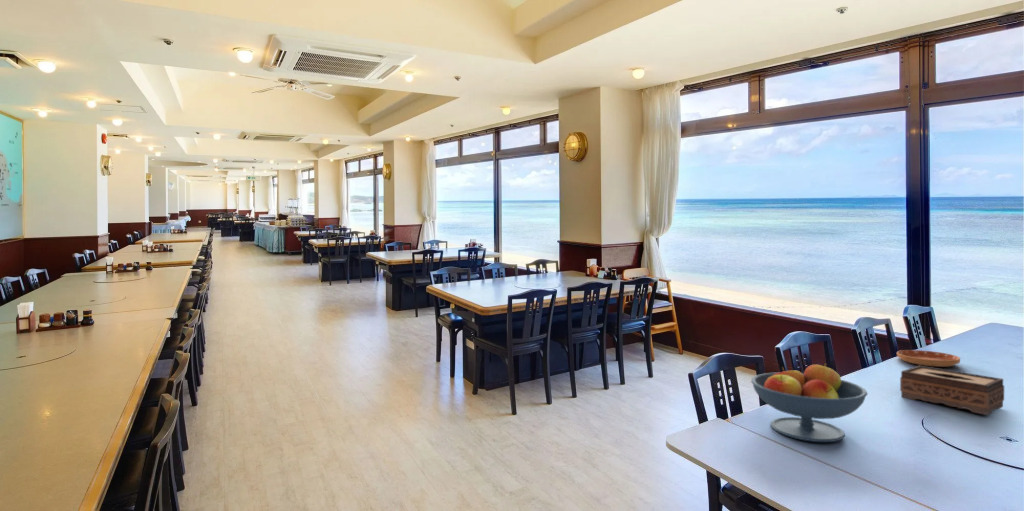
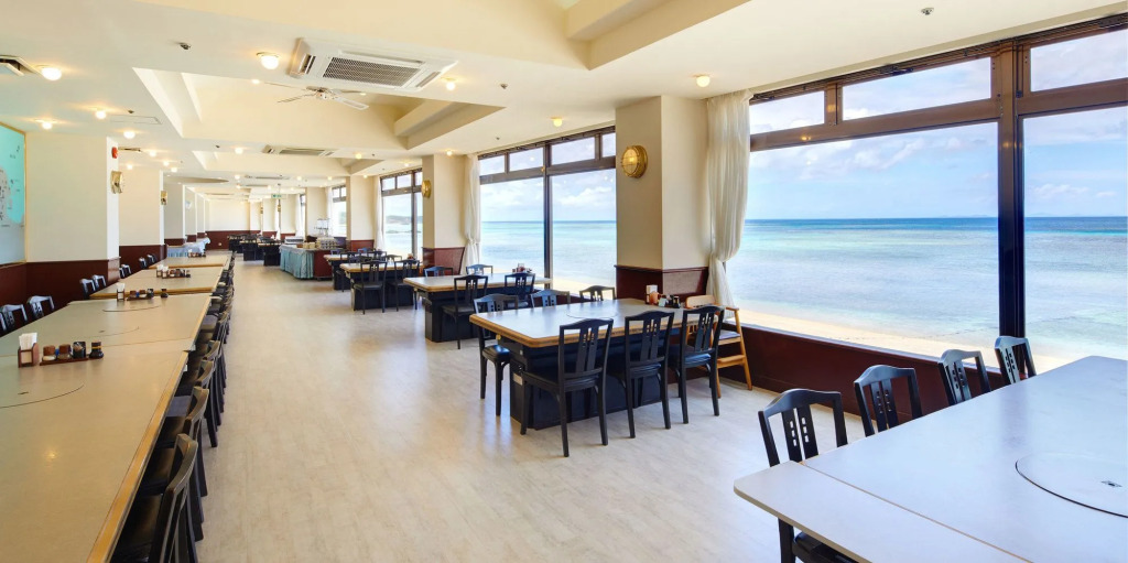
- fruit bowl (806, 399)
- tissue box (950, 388)
- saucer (927, 358)
